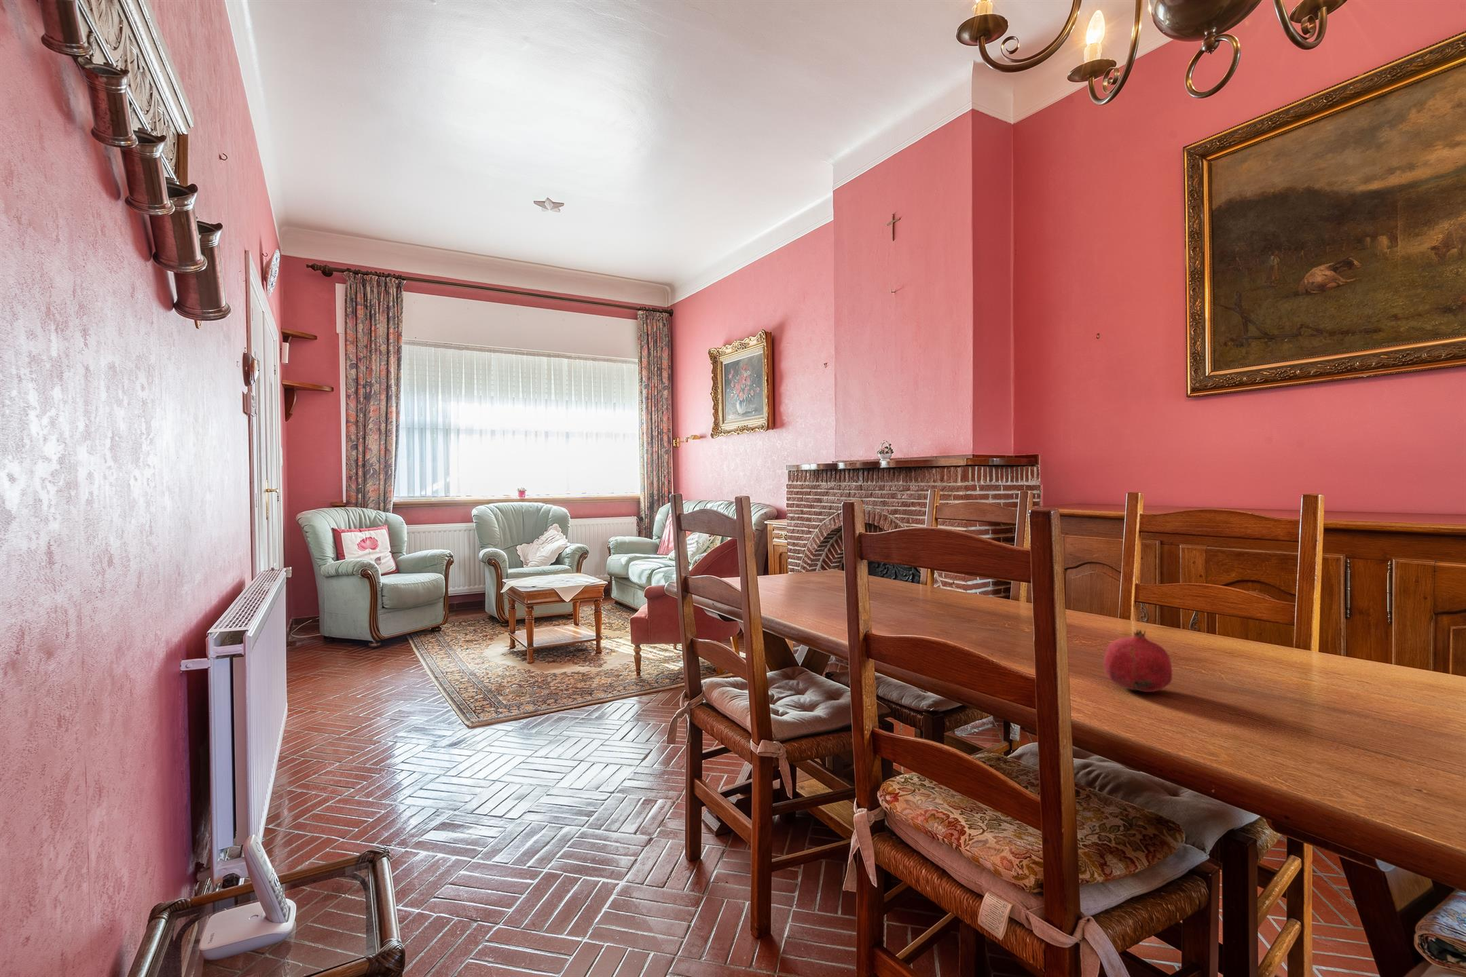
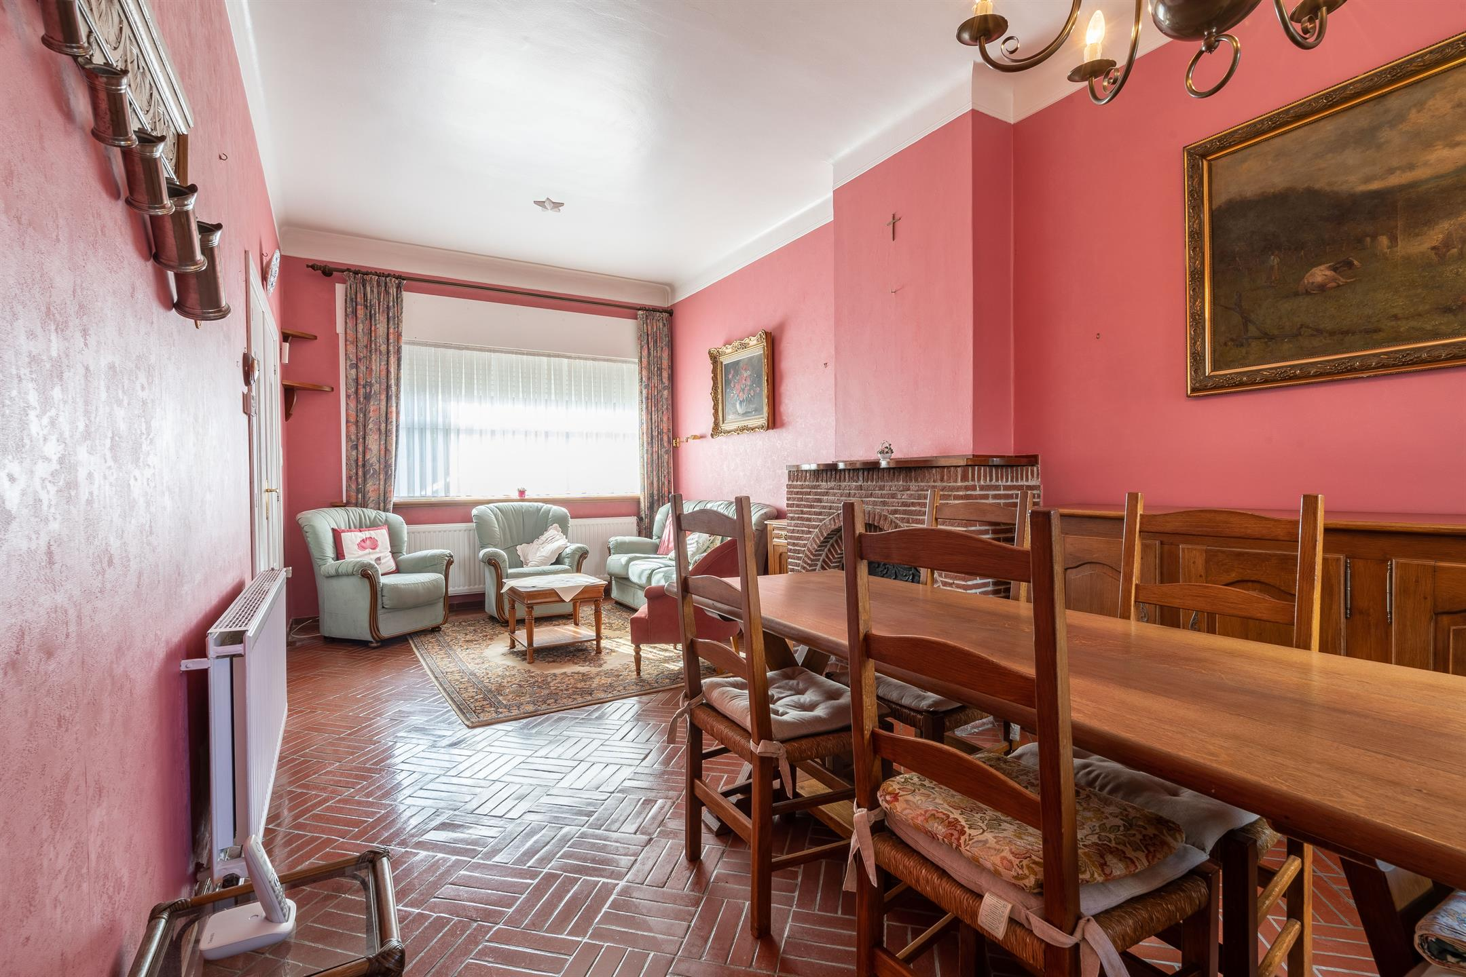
- fruit (1137, 659)
